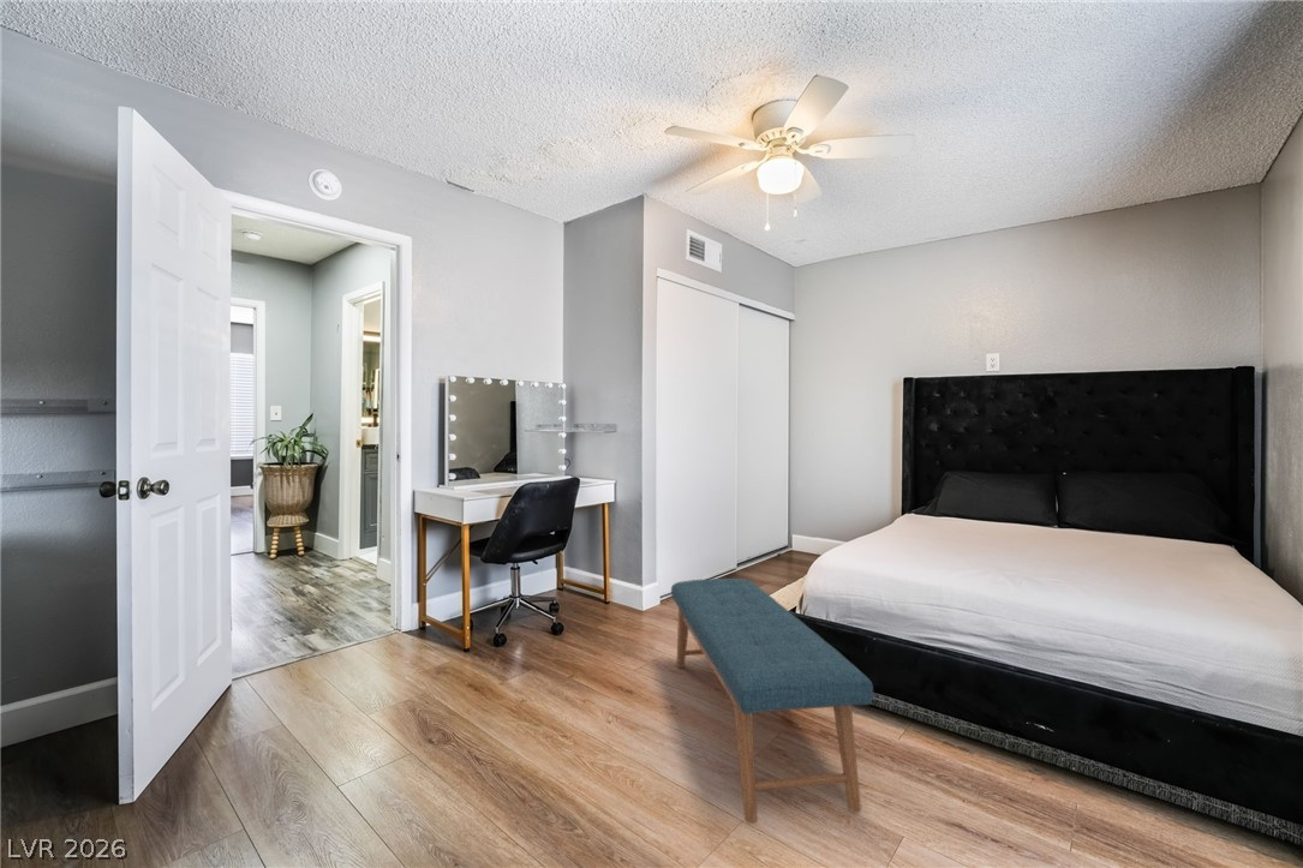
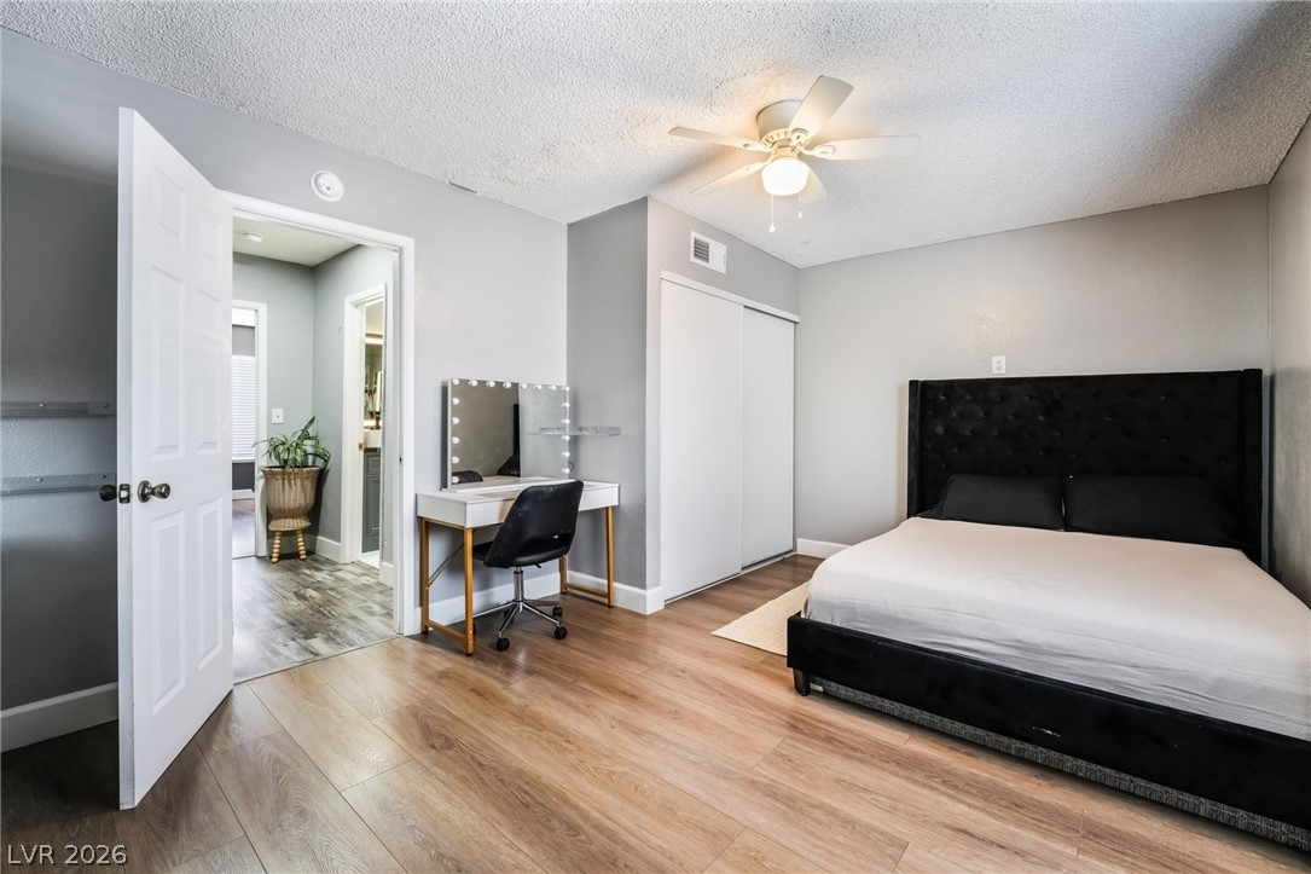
- bench (747, 666)
